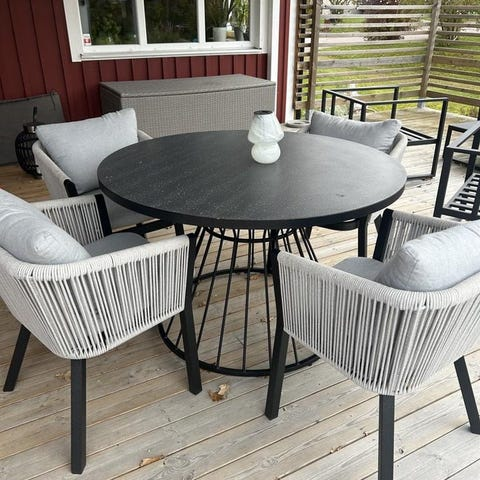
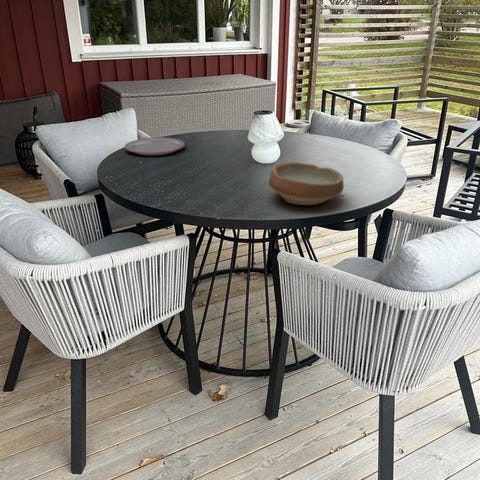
+ bowl (305, 184)
+ plate (155, 147)
